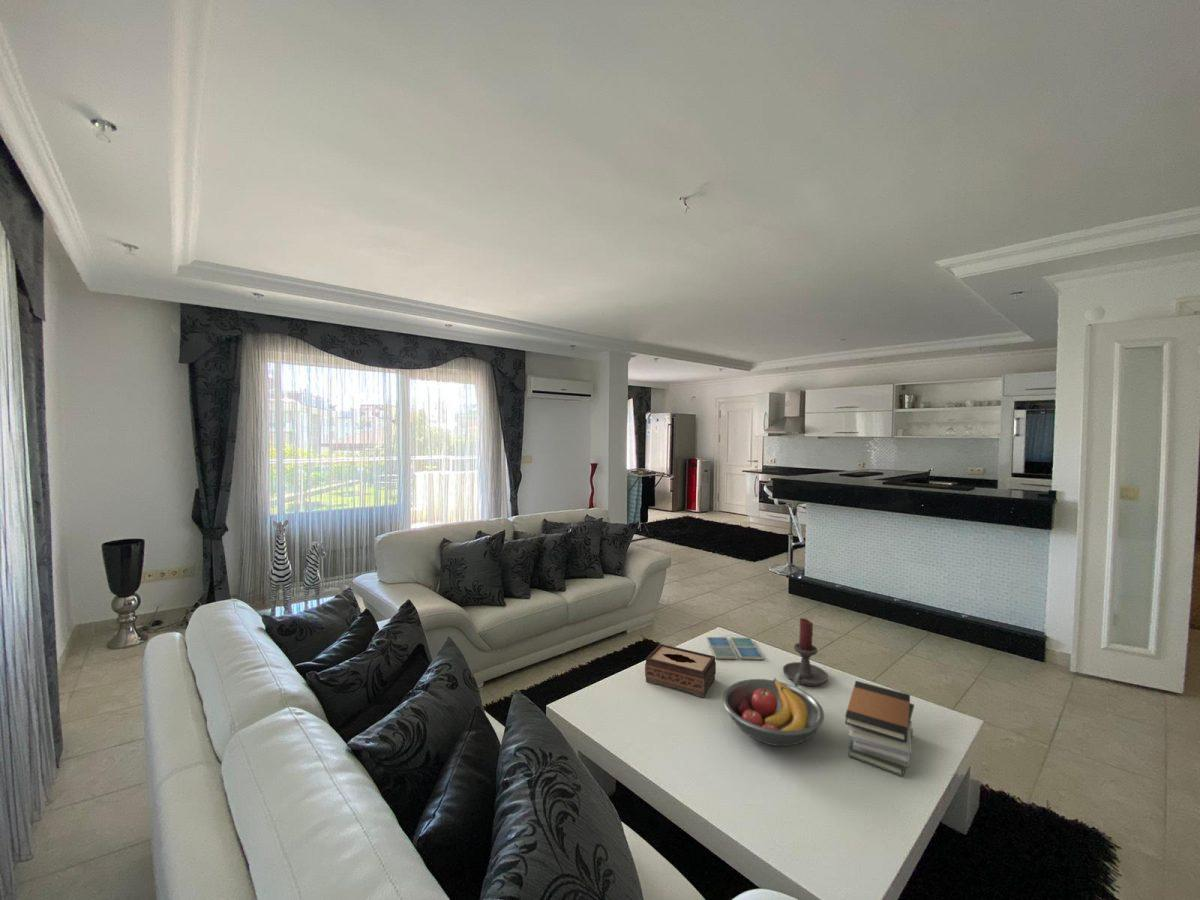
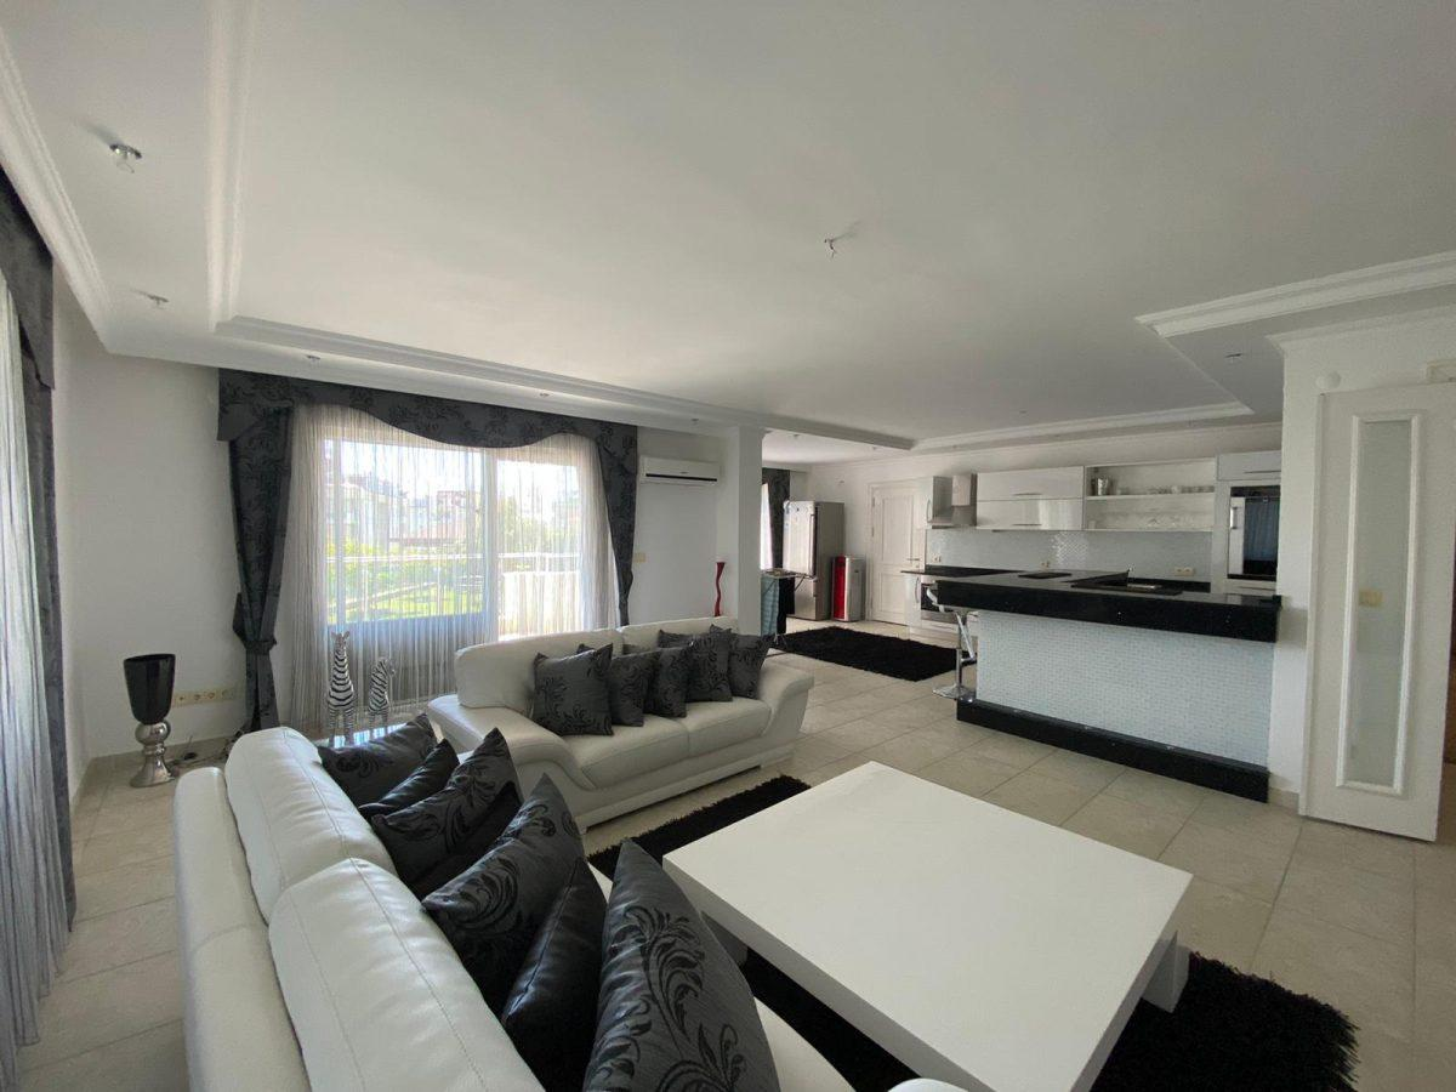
- fruit bowl (771, 713)
- drink coaster (734, 647)
- book stack (879, 725)
- candle holder (804, 650)
- tissue box (680, 669)
